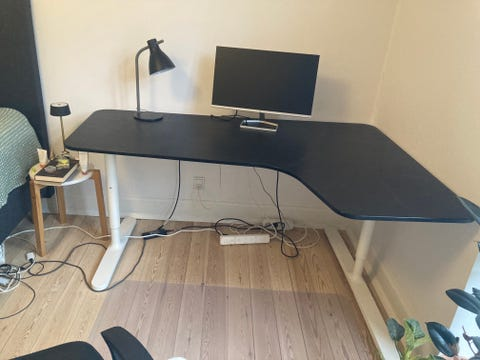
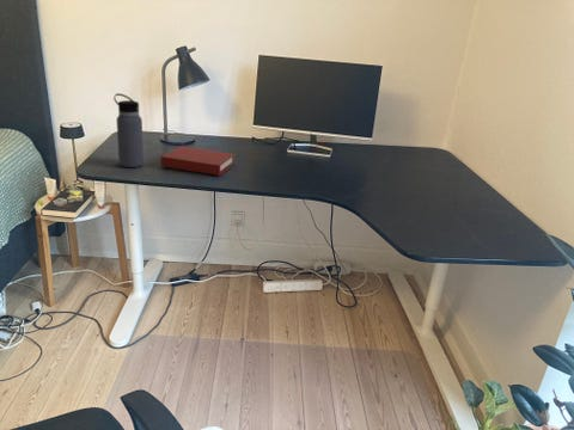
+ water bottle (129, 129)
+ book (199, 160)
